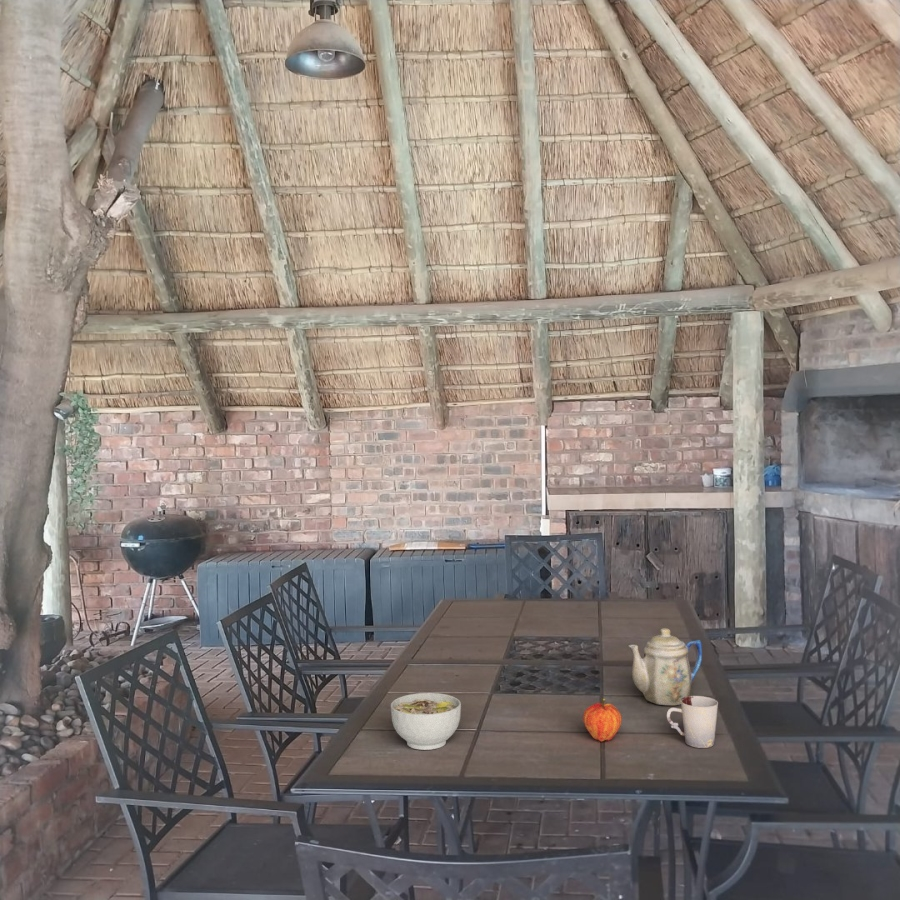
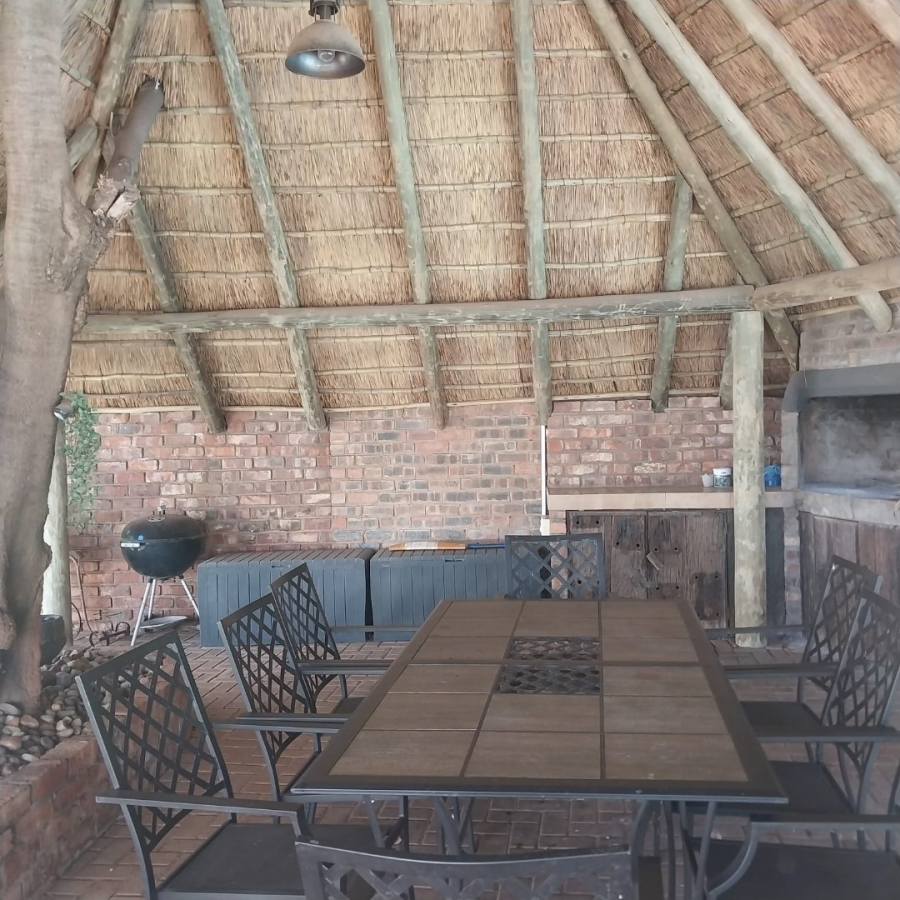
- cup (692, 721)
- bowl (426, 722)
- teapot (666, 664)
- fruit (602, 719)
